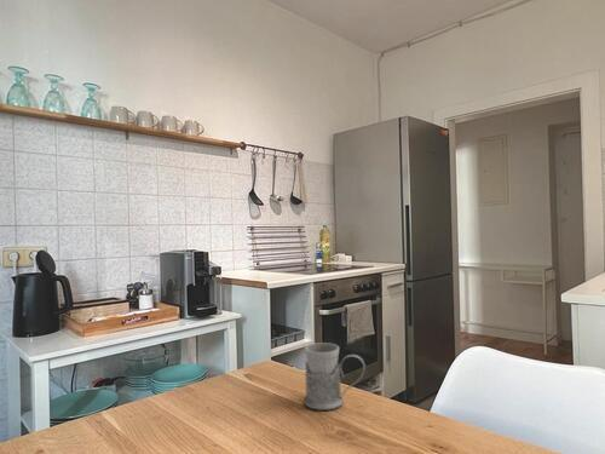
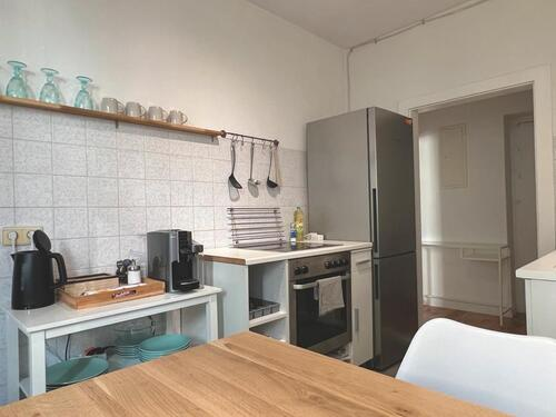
- mug (333, 374)
